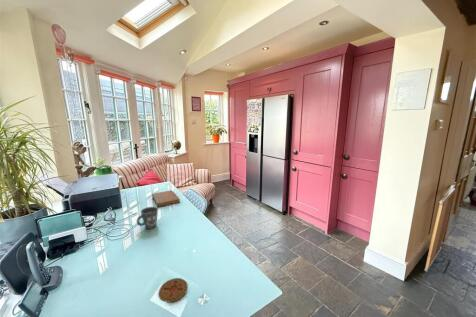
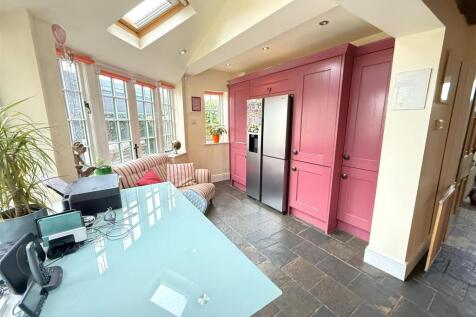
- notebook (165, 197)
- coaster (173, 289)
- mug (147, 219)
